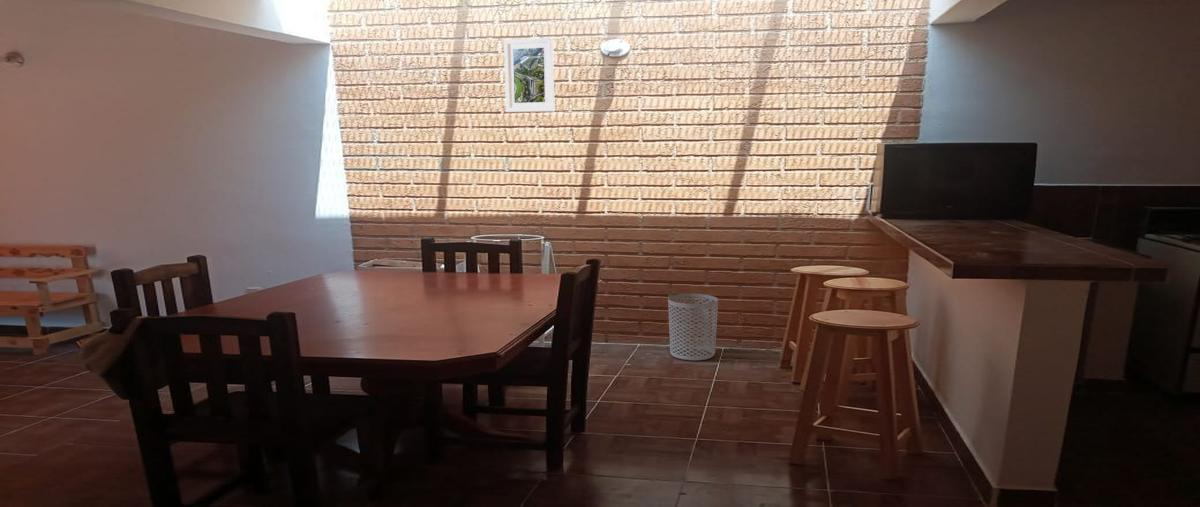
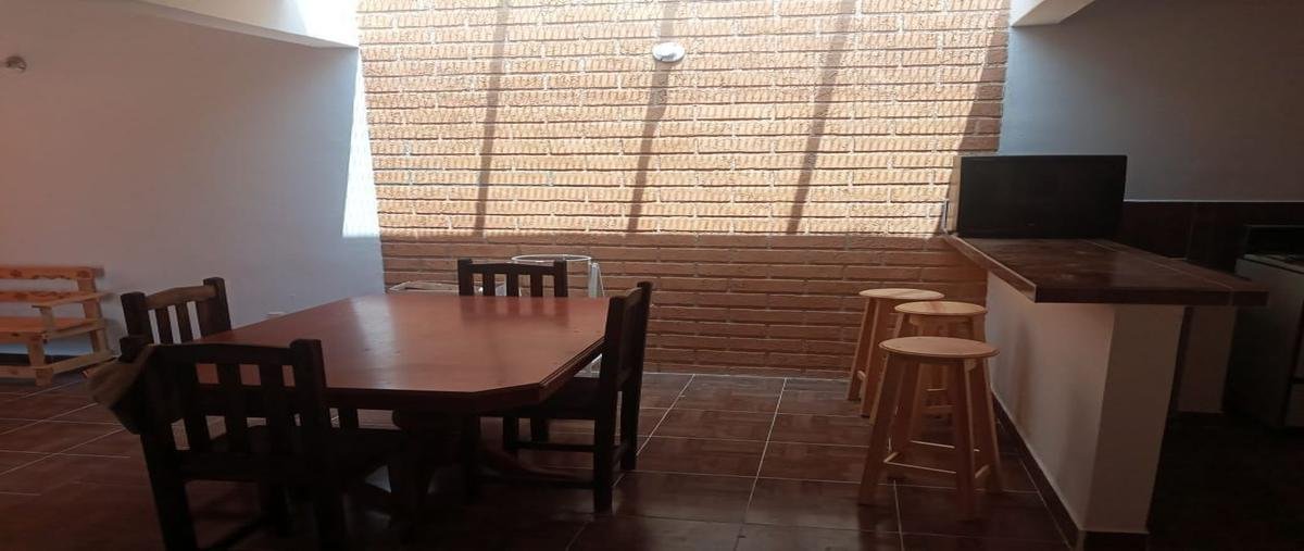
- waste bin (692, 326)
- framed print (529, 75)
